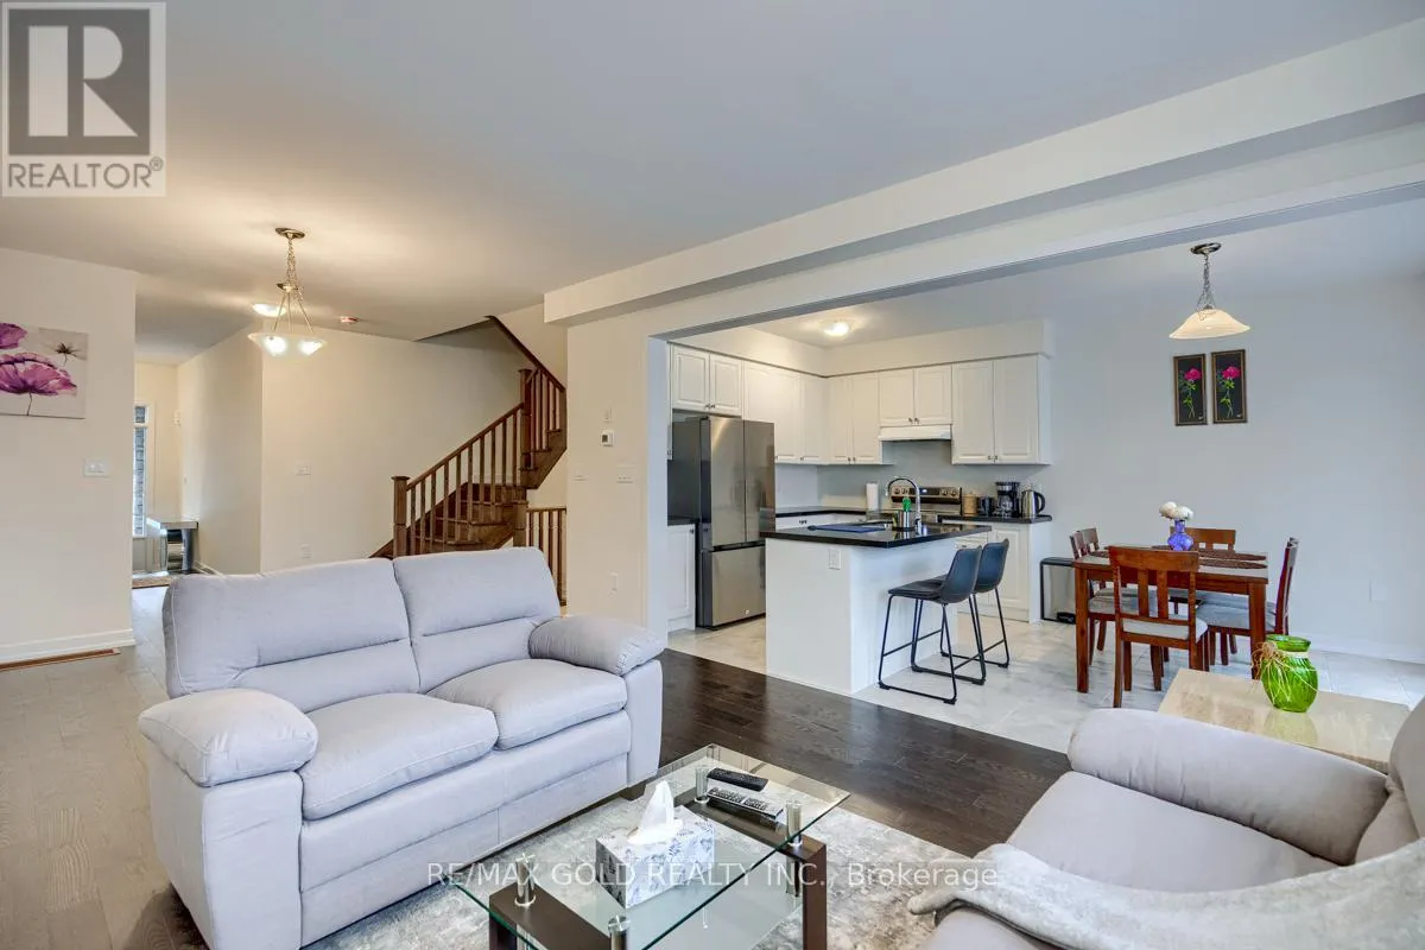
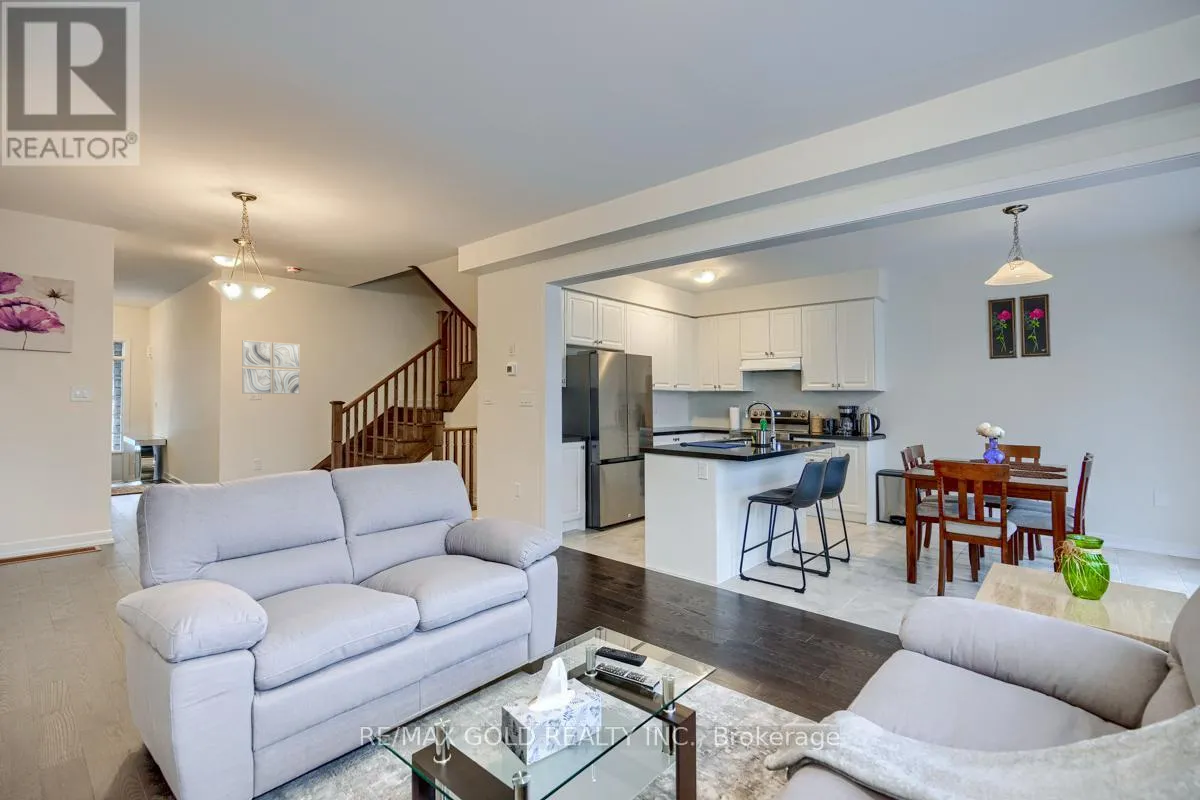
+ wall art (272, 367)
